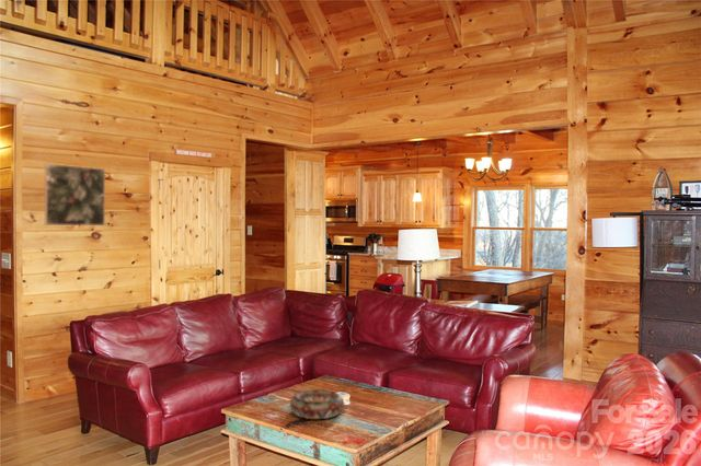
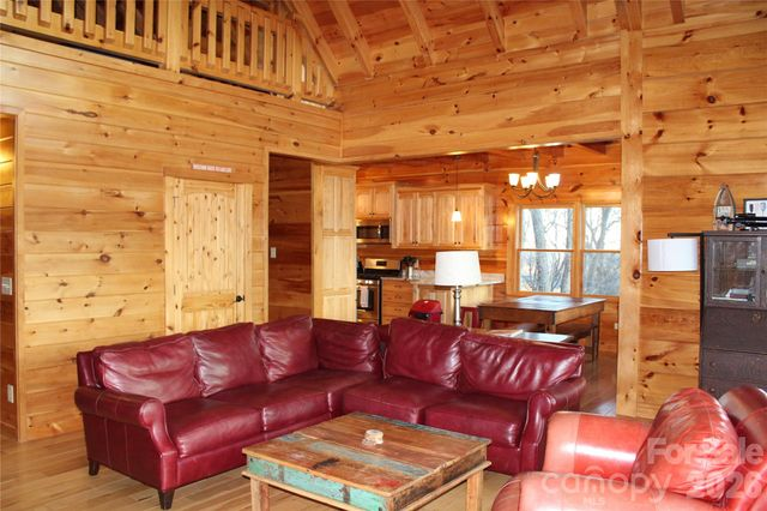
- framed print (76, 196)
- decorative bowl (317, 404)
